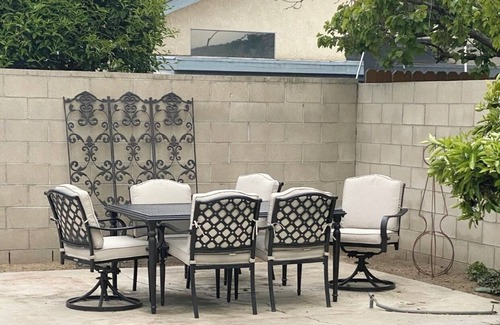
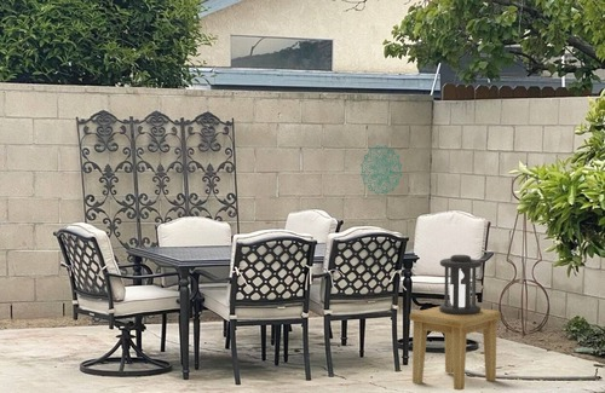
+ side table (454, 346)
+ wall decoration (381, 171)
+ lantern (460, 283)
